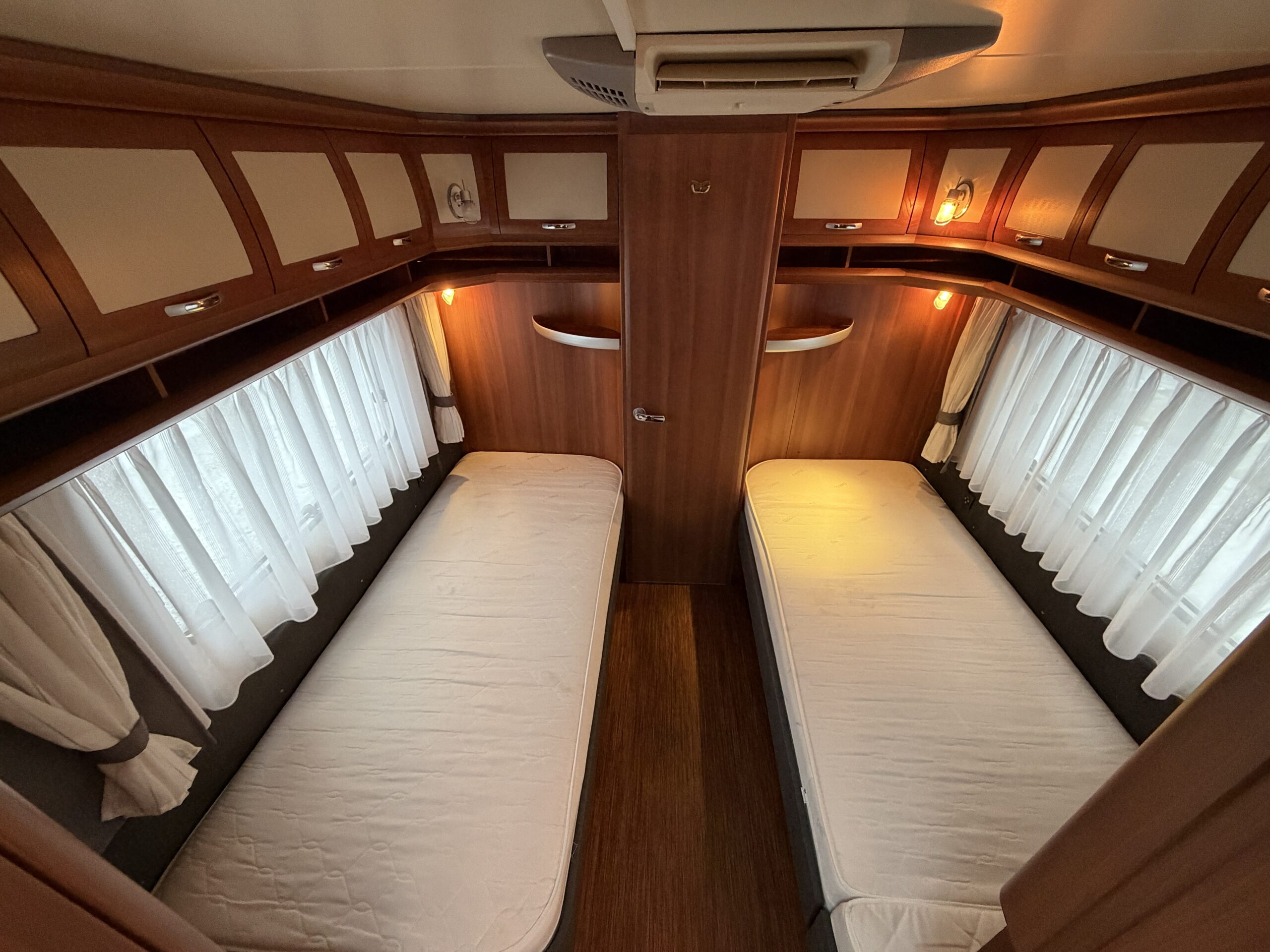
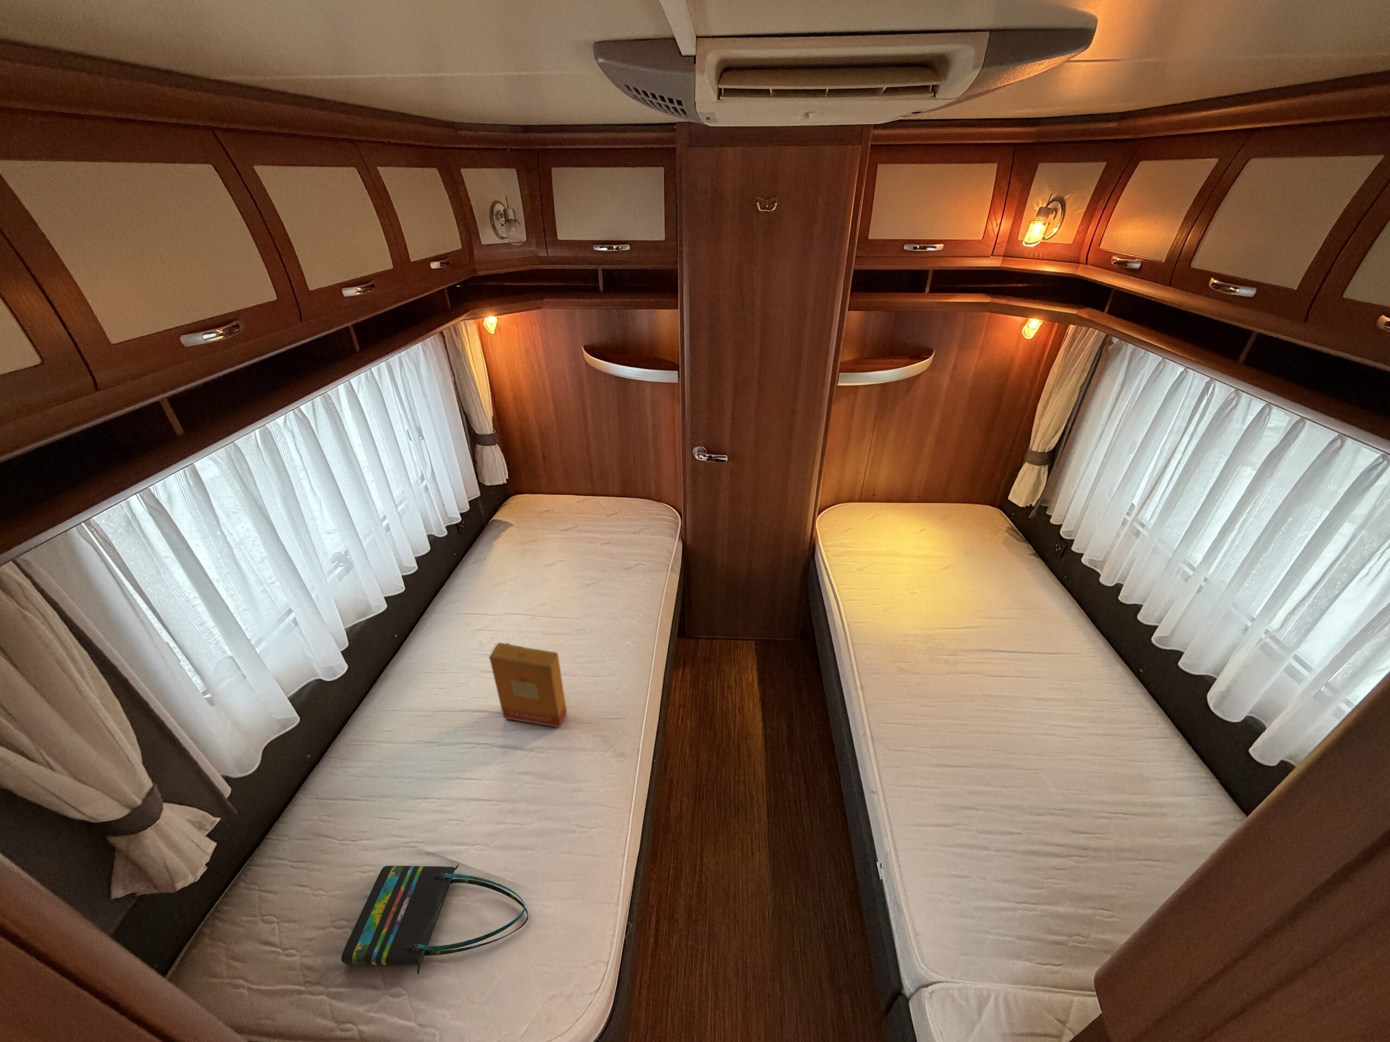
+ product box (530, 686)
+ tote bag (440, 912)
